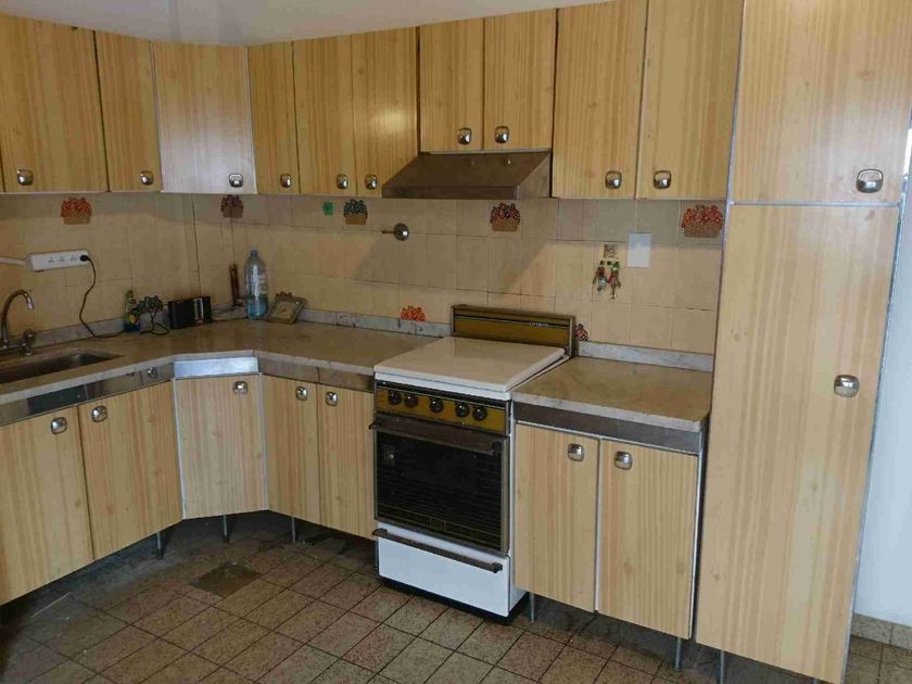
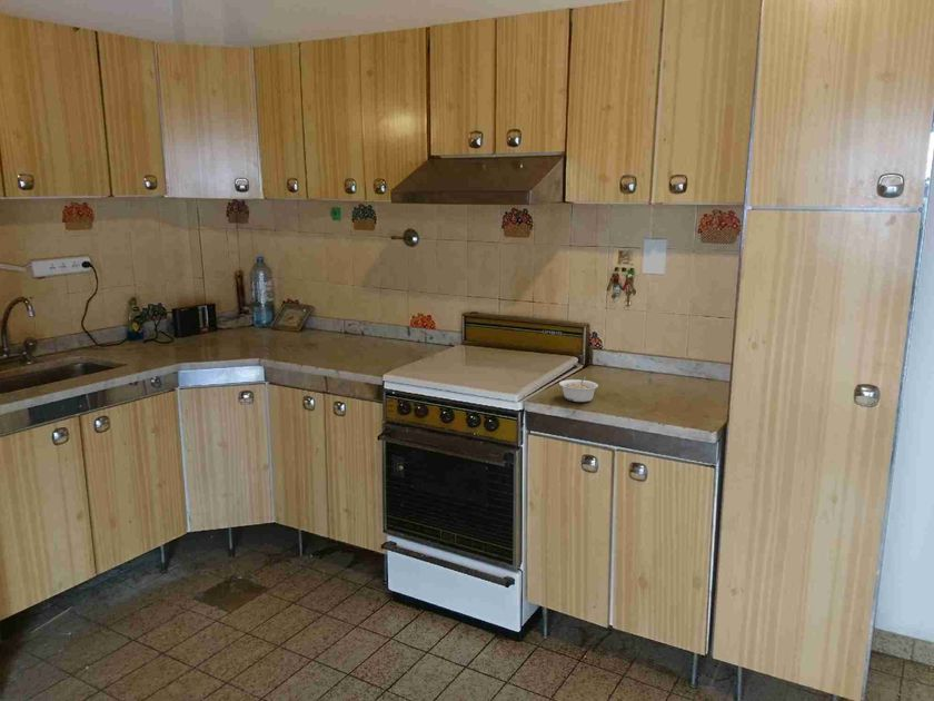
+ legume (577, 389)
